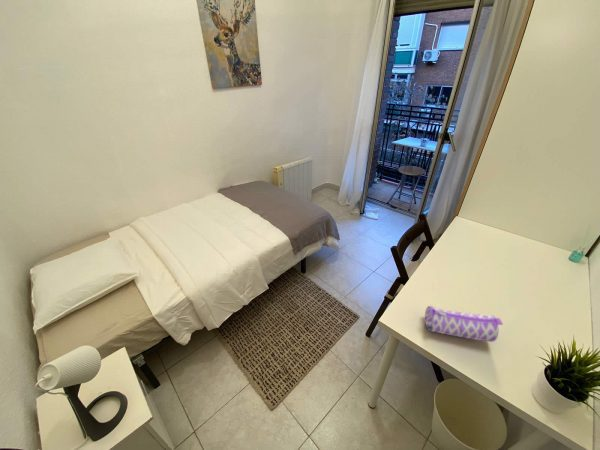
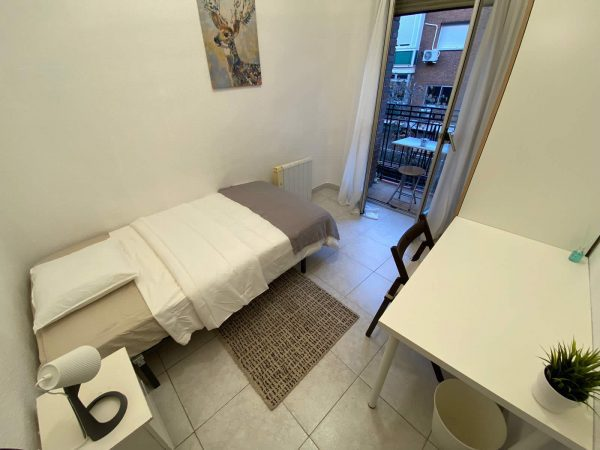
- pencil case (459, 322)
